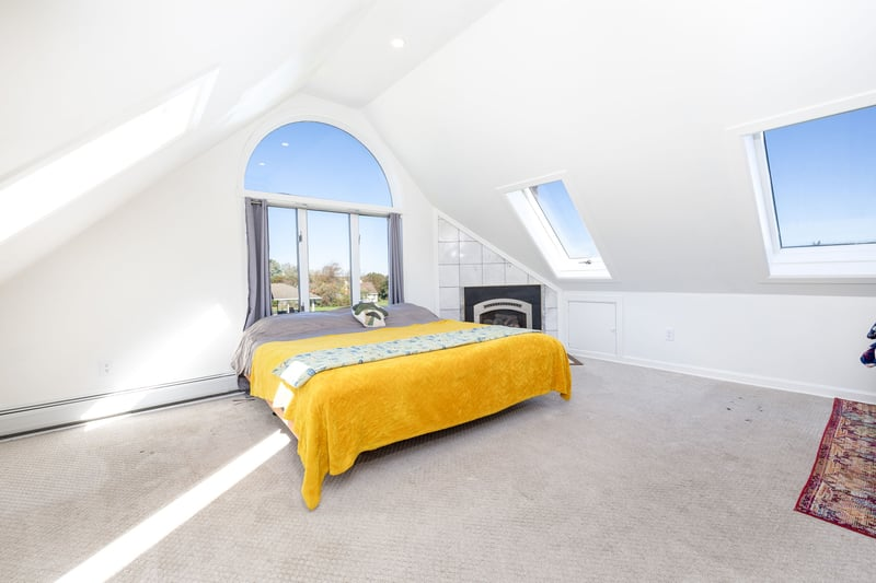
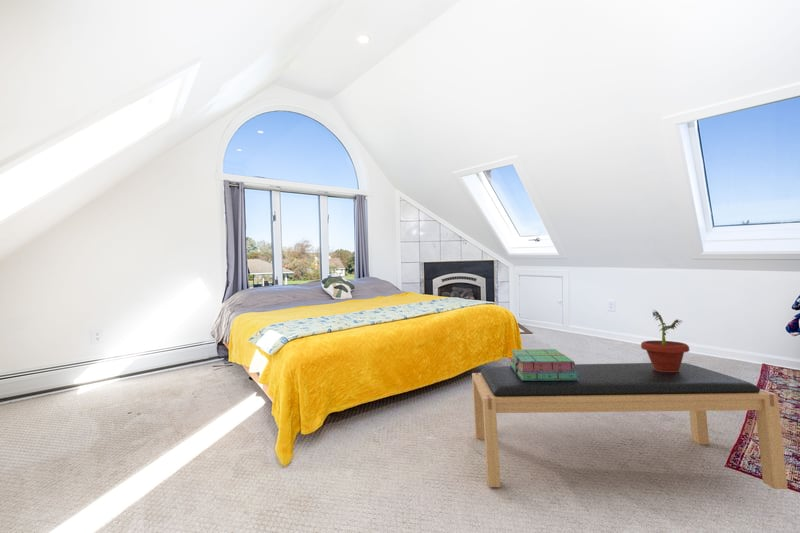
+ potted plant (663, 338)
+ bench (603, 411)
+ stack of books (540, 363)
